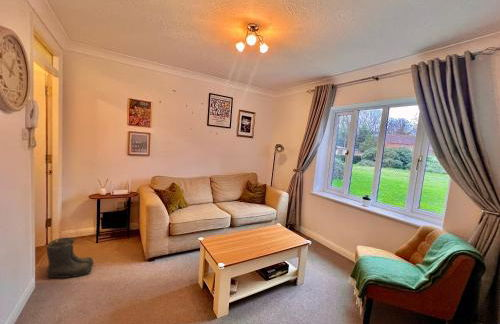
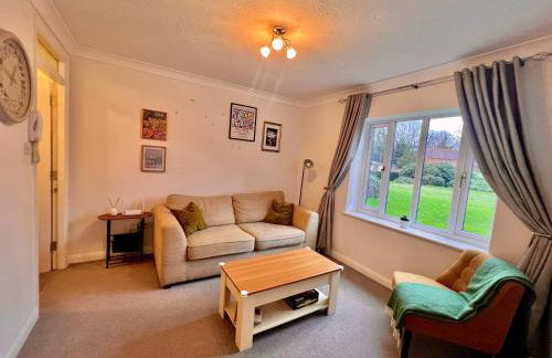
- boots (71, 255)
